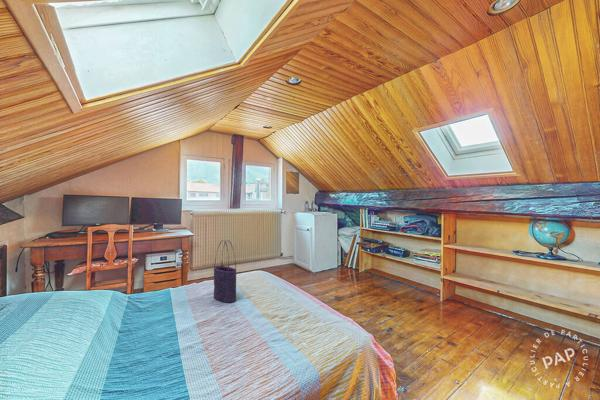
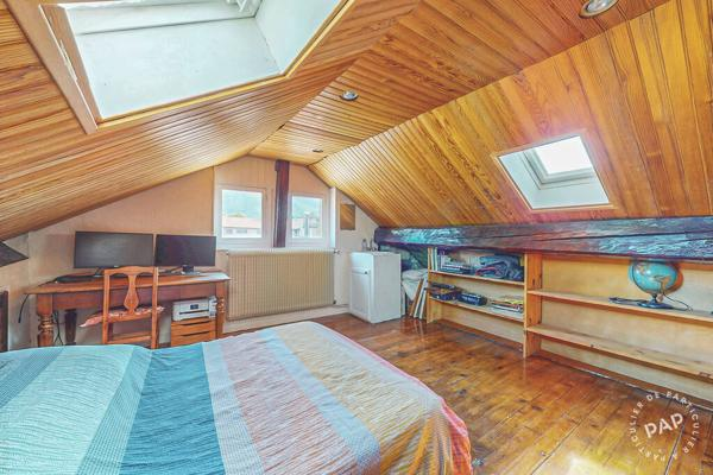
- tote bag (225, 269)
